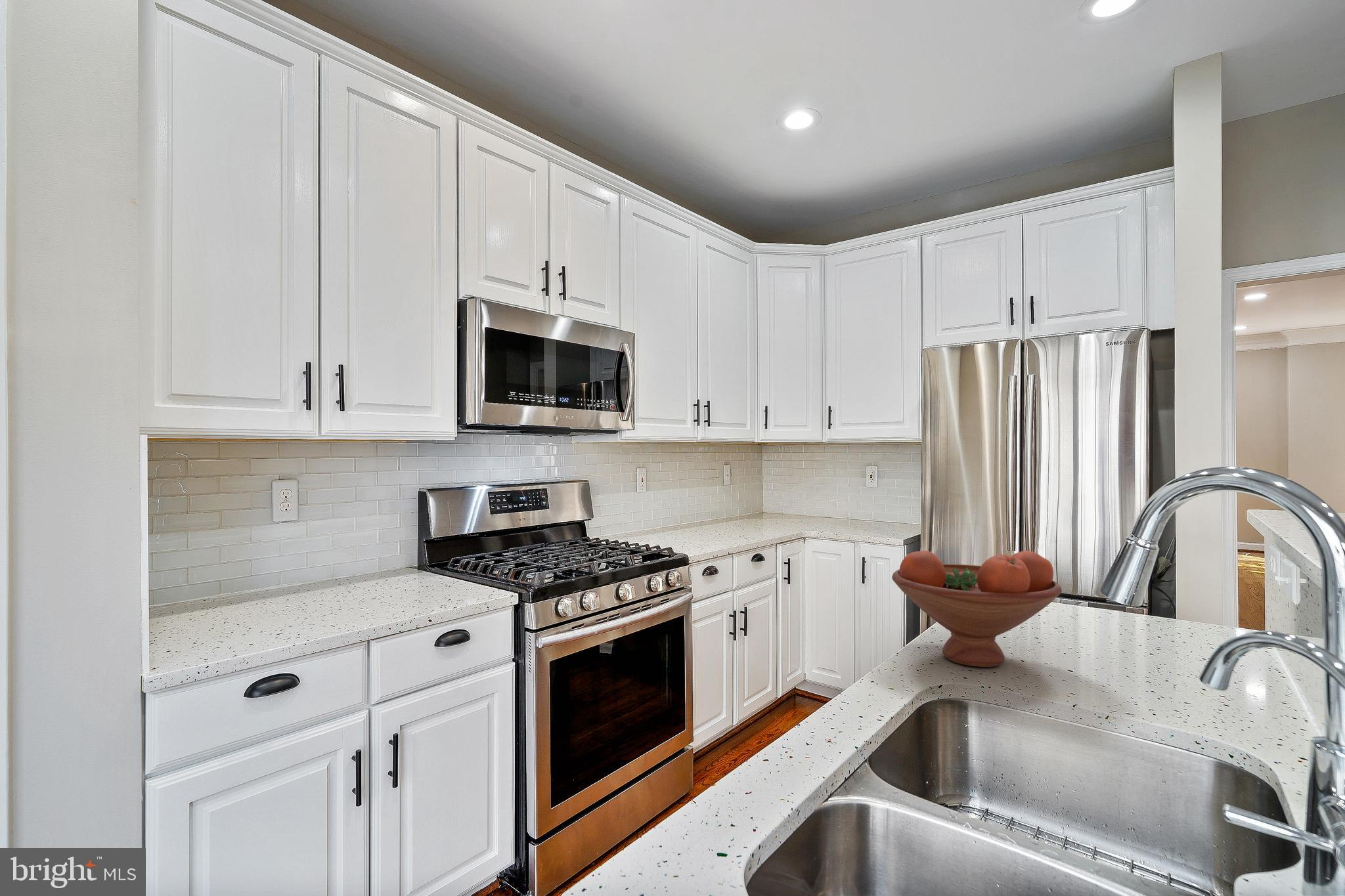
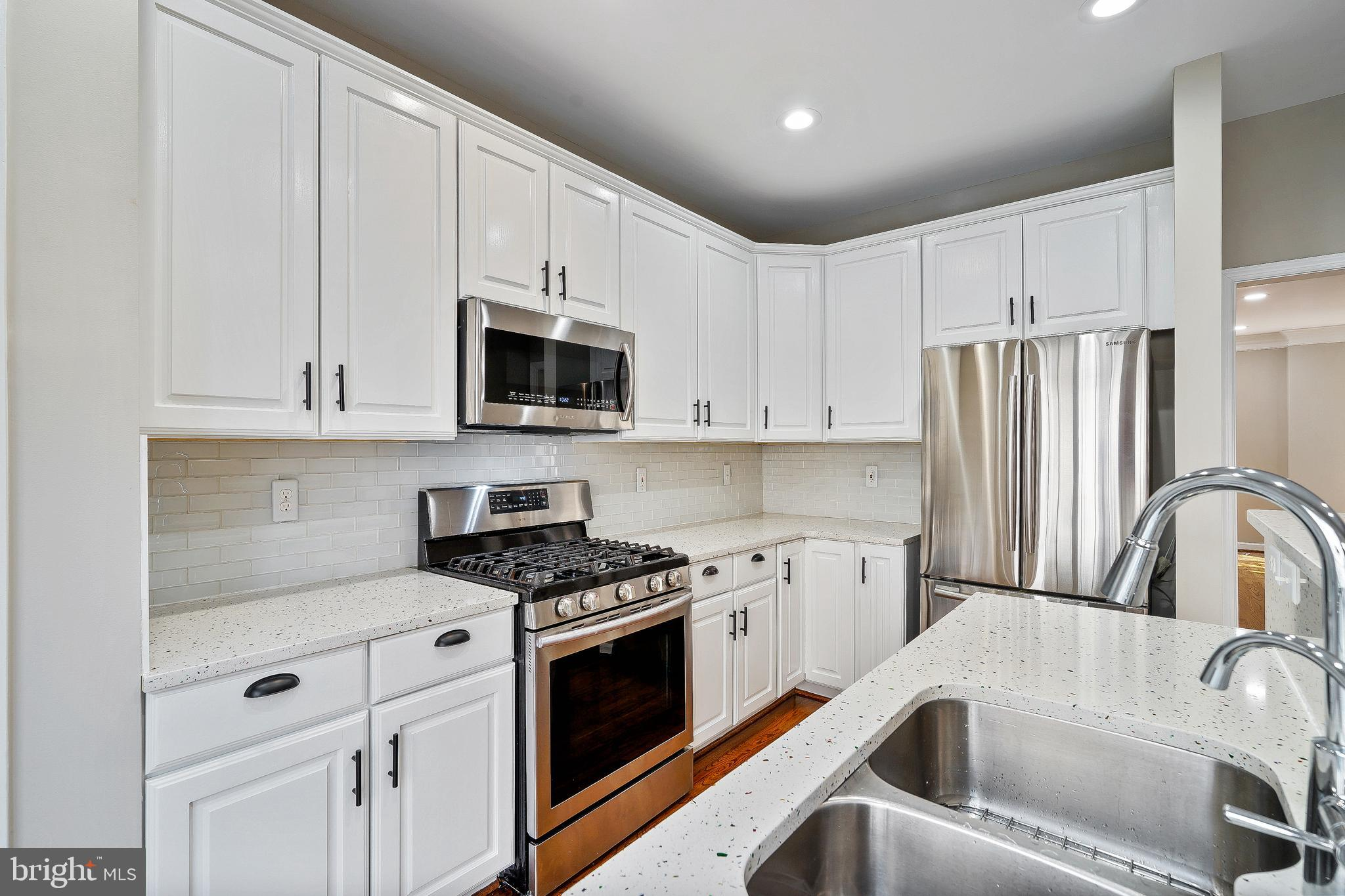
- fruit bowl (973, 603)
